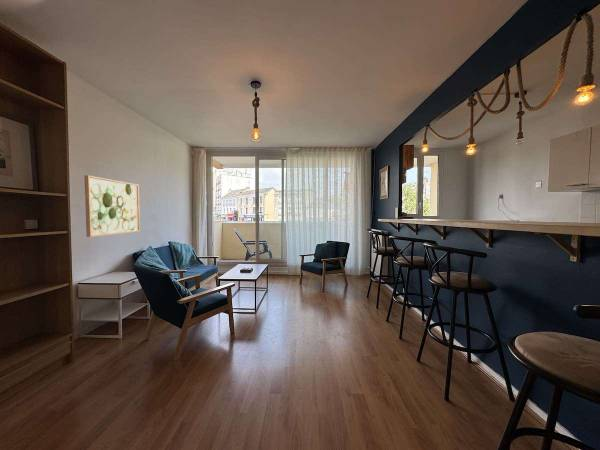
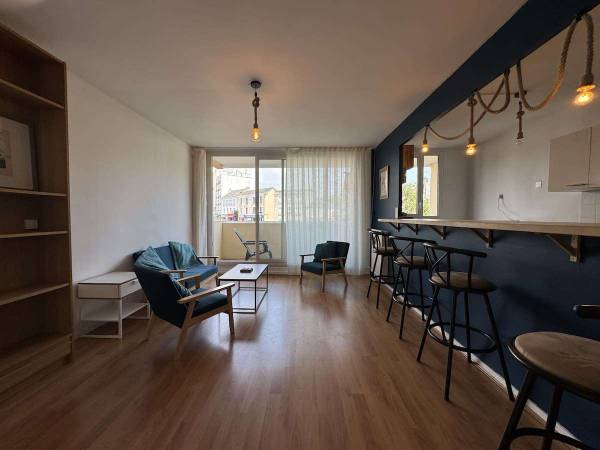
- wall art (117, 207)
